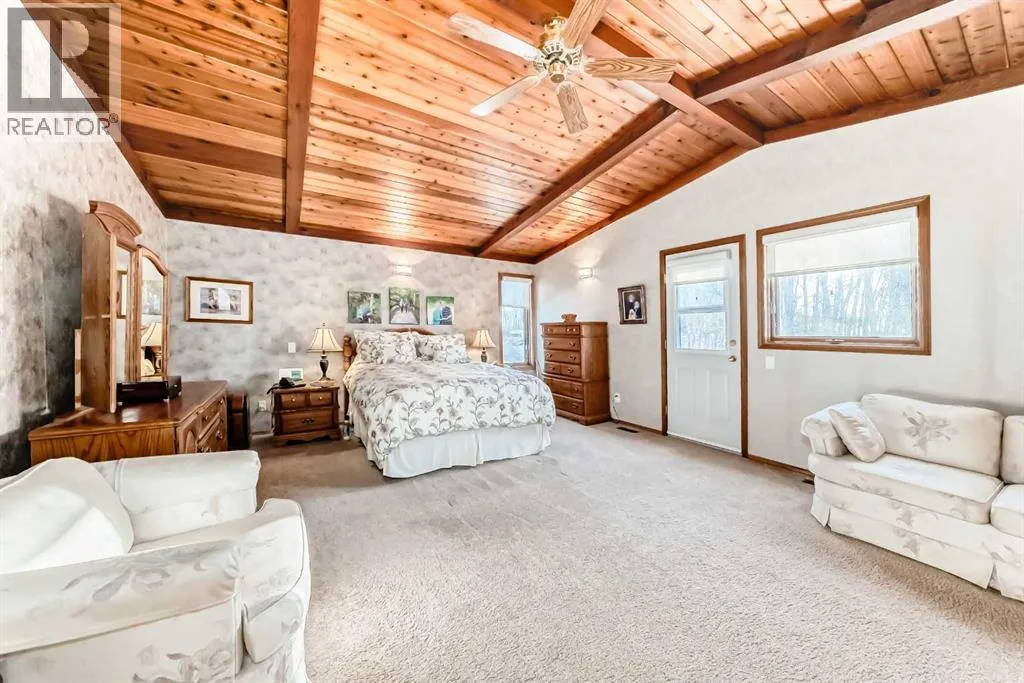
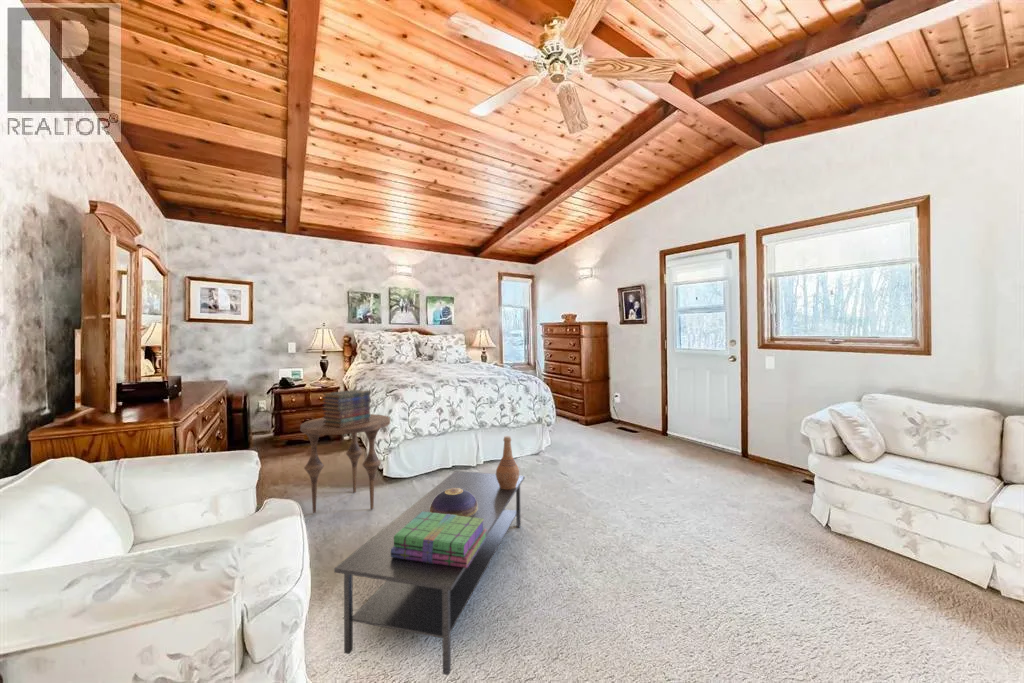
+ side table (351, 462)
+ vase (507, 461)
+ coffee table (448, 565)
+ stack of books (441, 536)
+ book stack (347, 407)
+ decorative bowl (454, 499)
